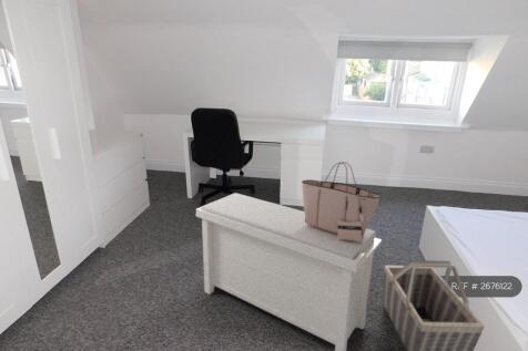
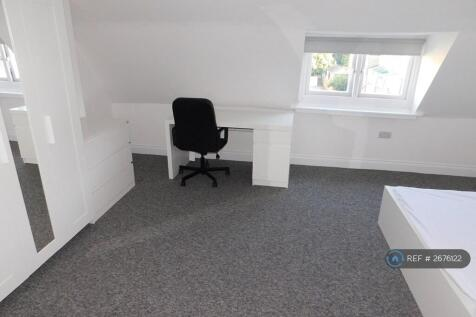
- tote bag (337, 197)
- bench (280, 265)
- basket (426, 300)
